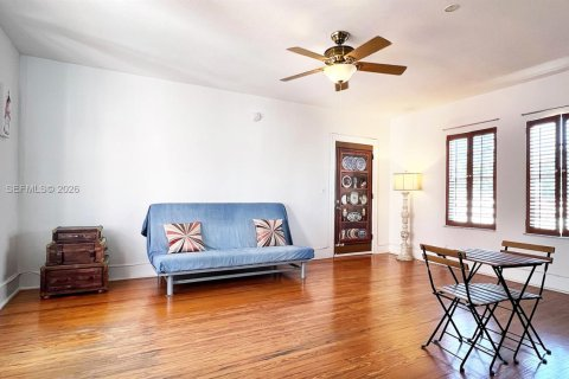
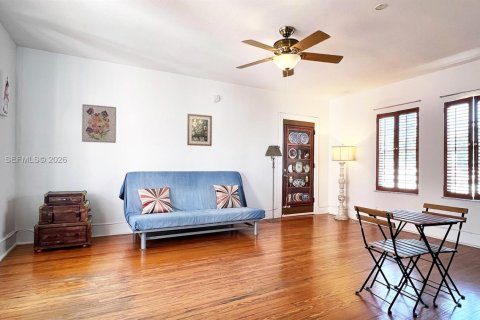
+ floor lamp (273, 183)
+ wall art (199, 130)
+ wall art (99, 124)
